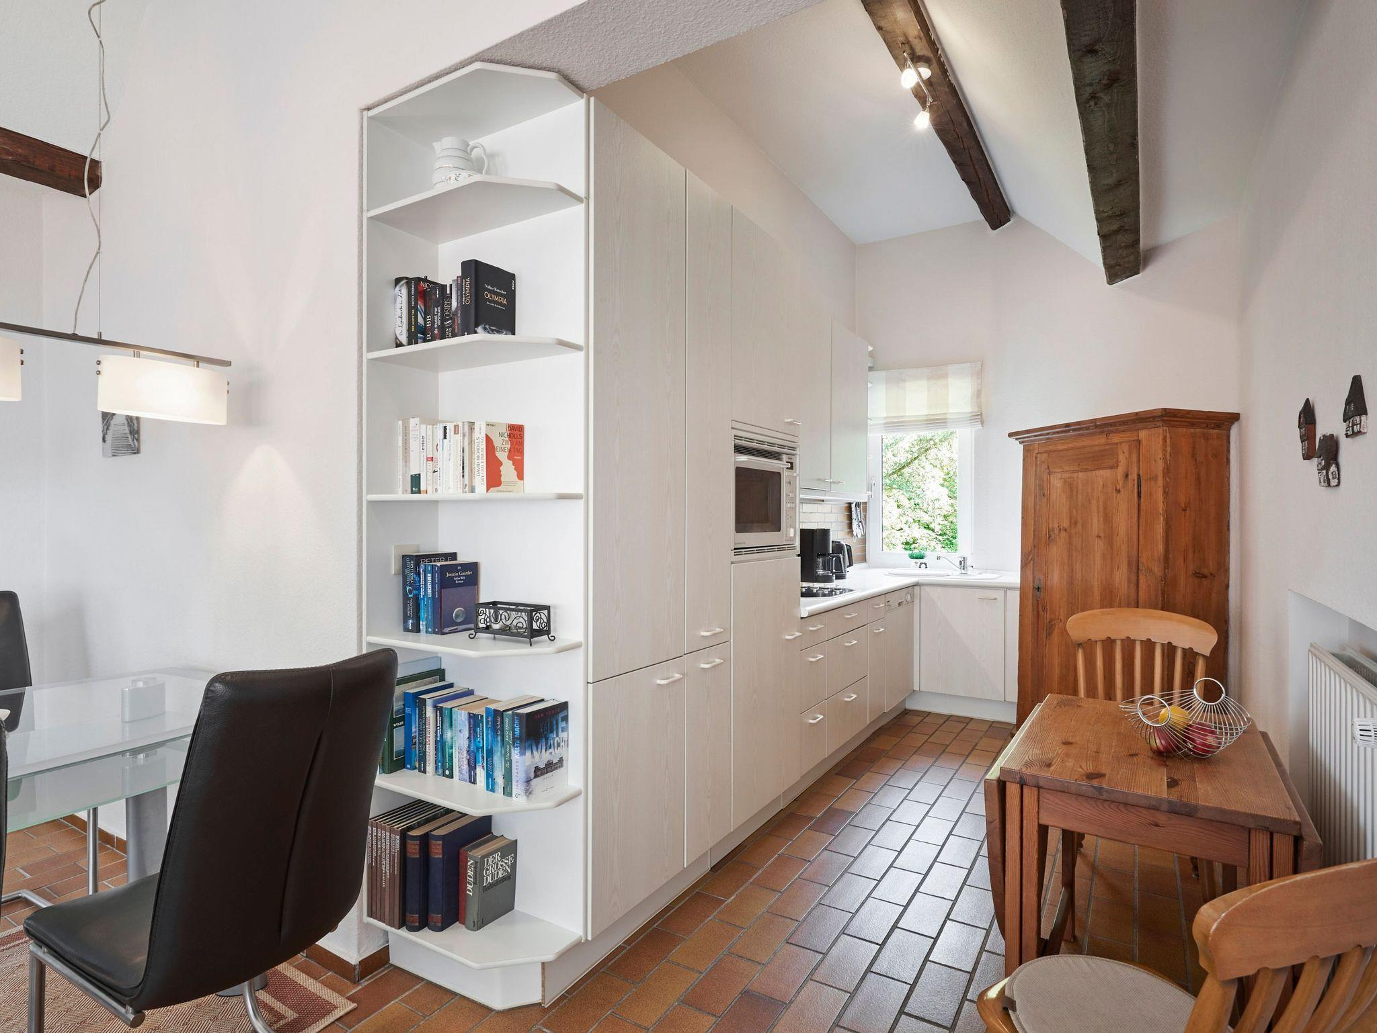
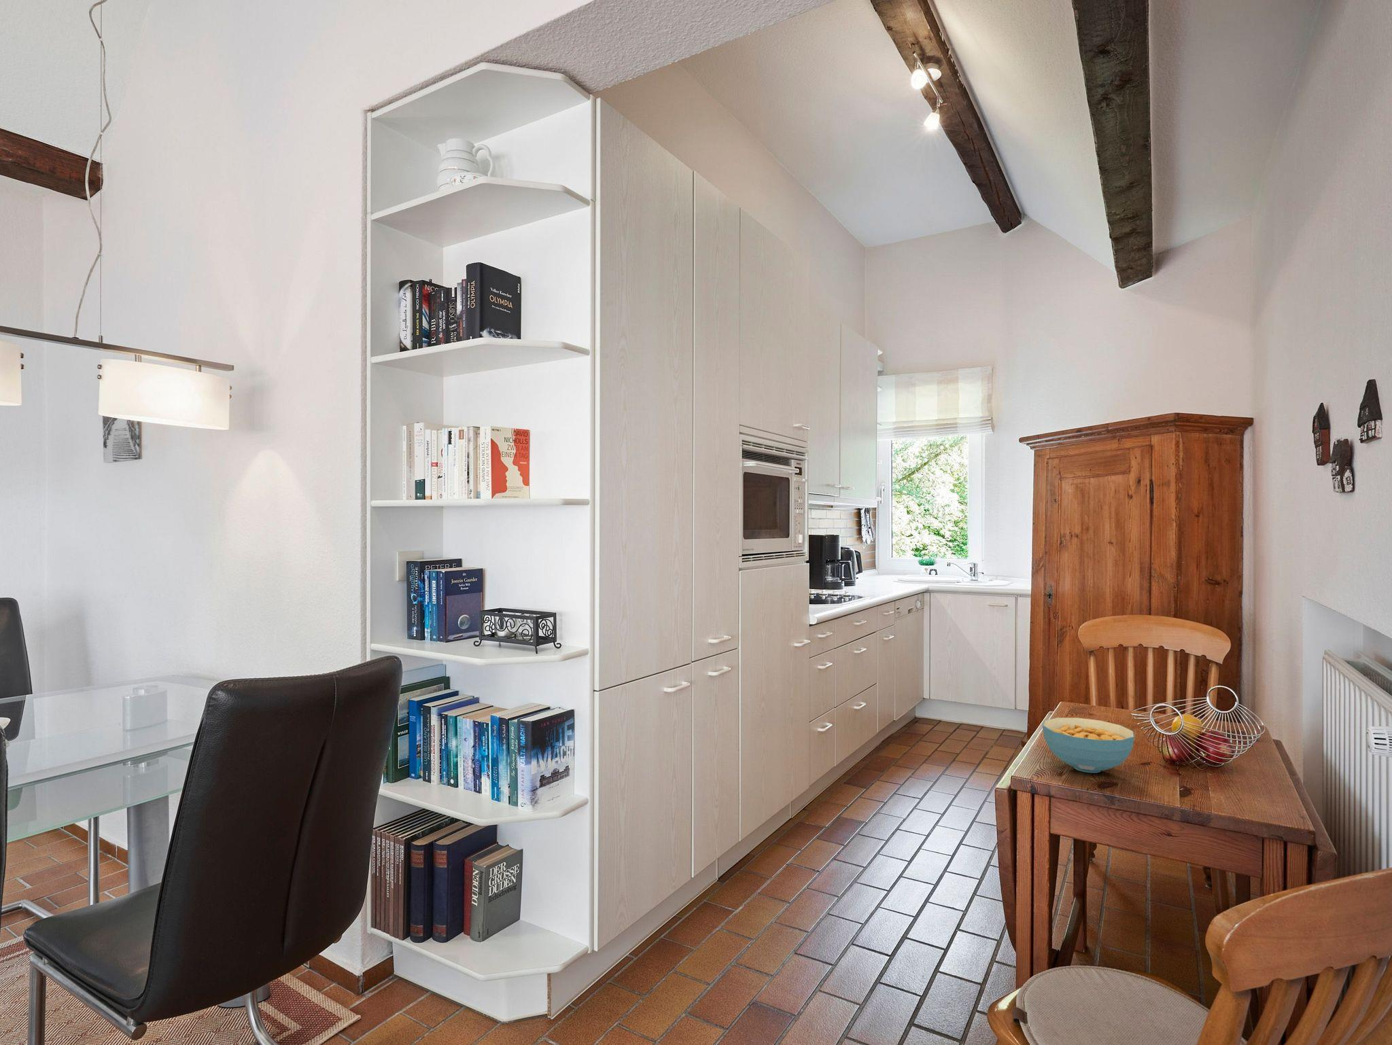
+ cereal bowl (1087, 749)
